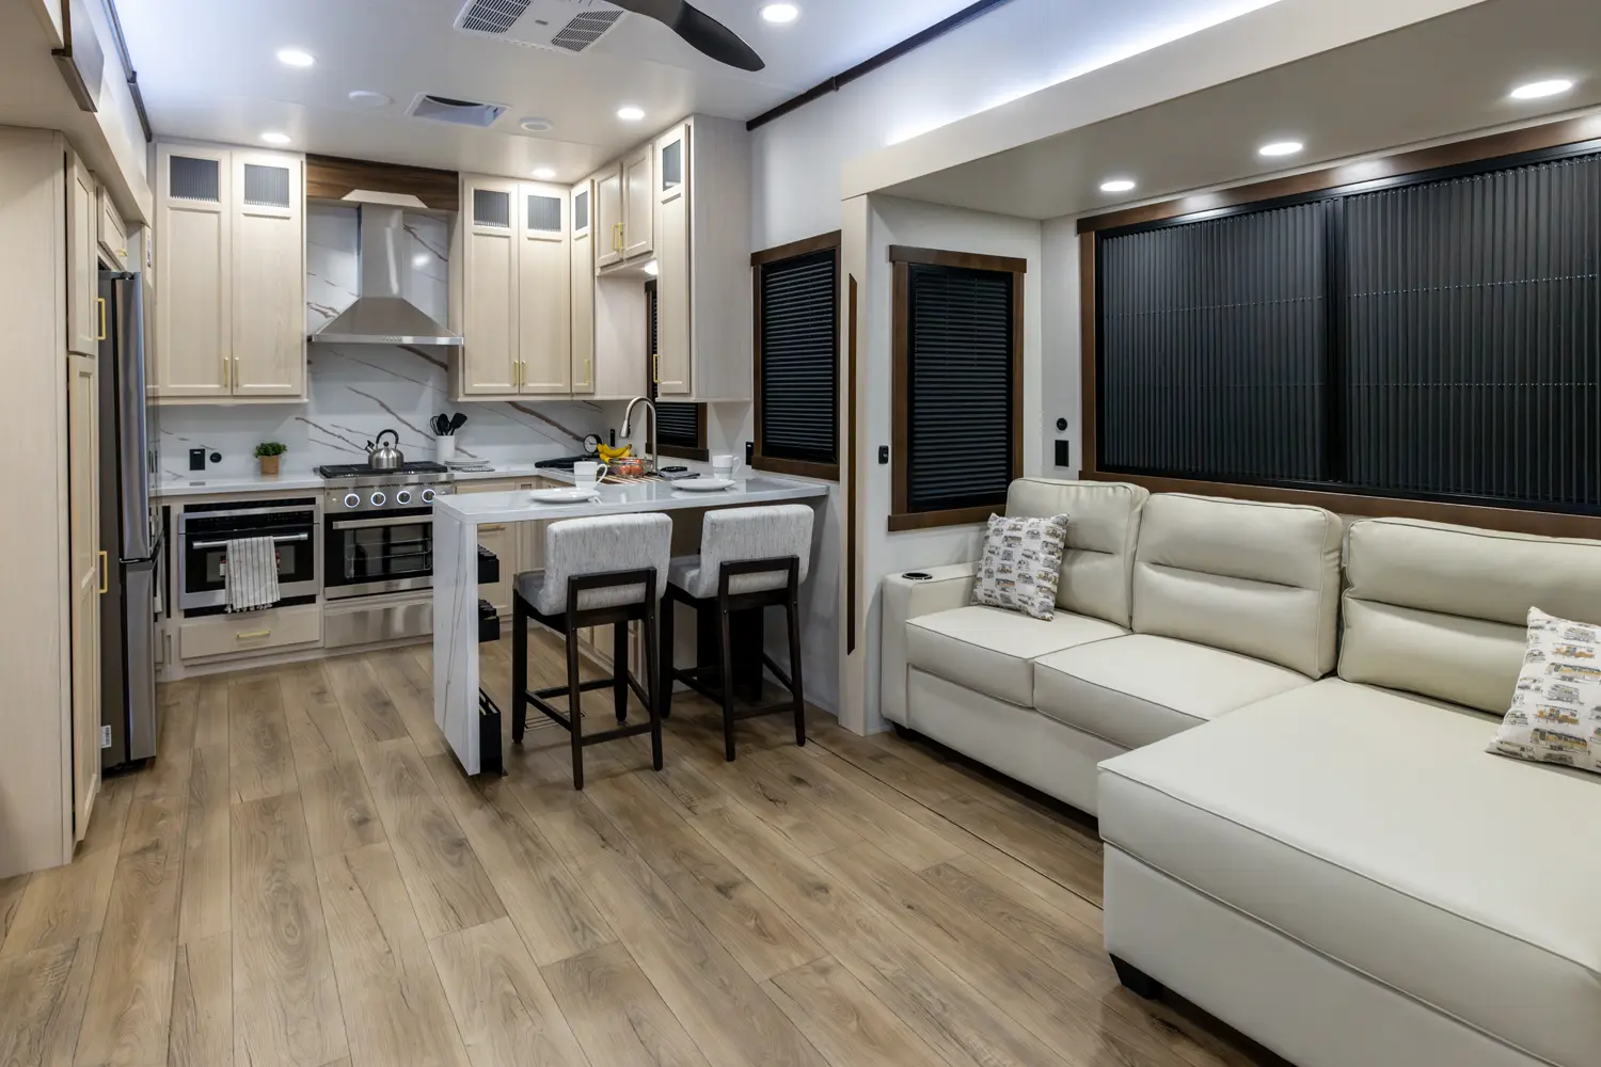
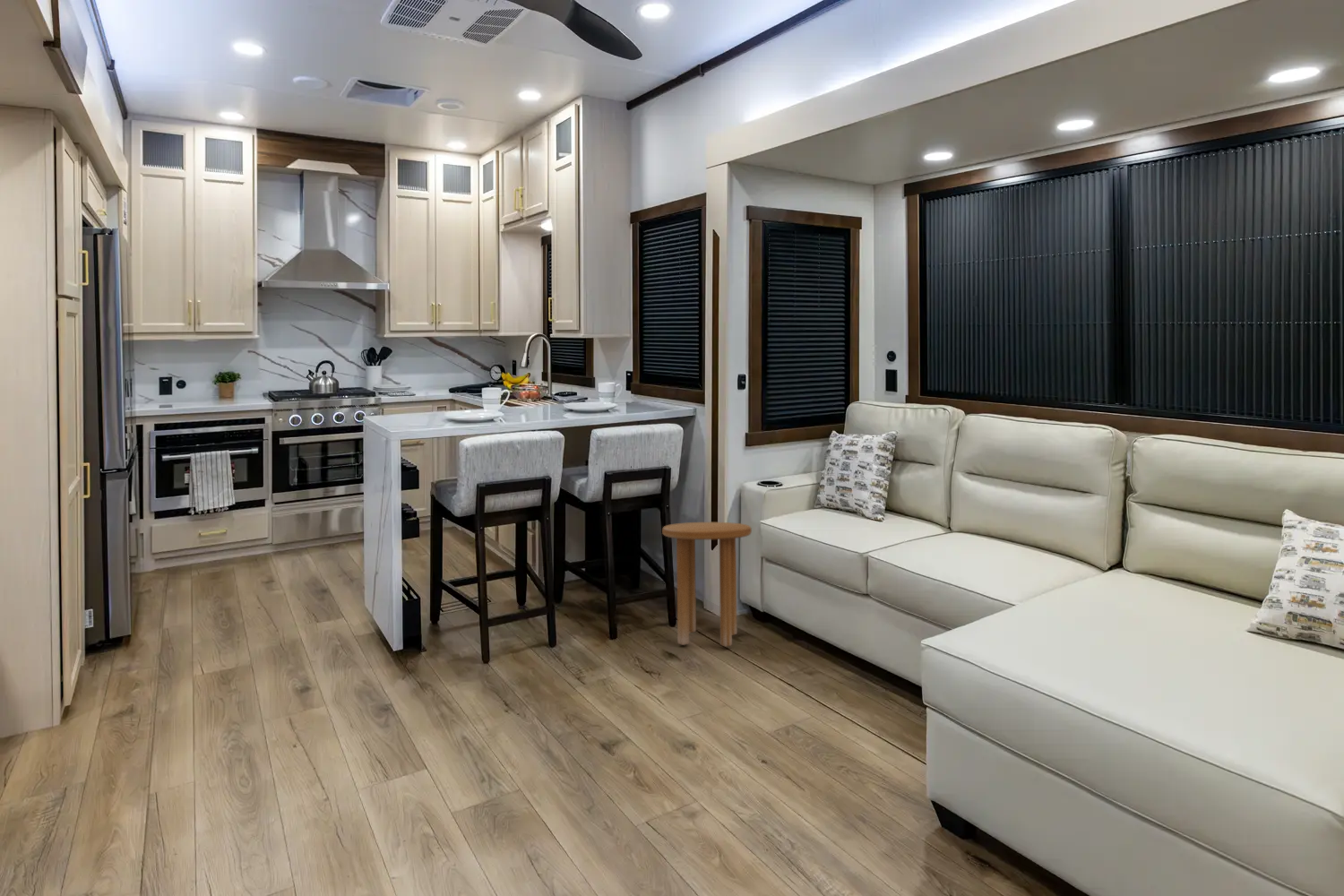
+ side table (694, 582)
